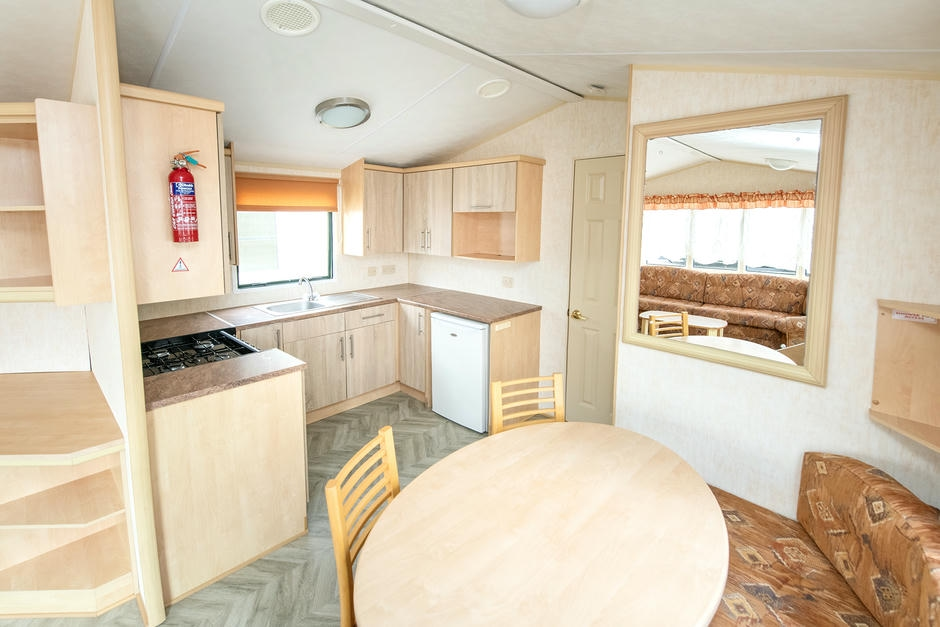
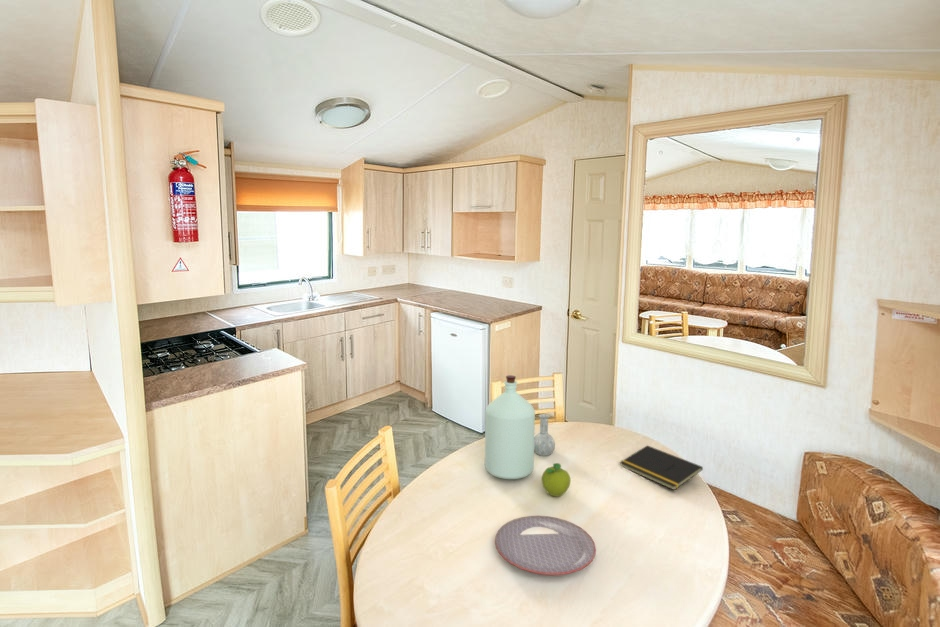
+ notepad (659, 466)
+ bottle (524, 418)
+ fruit (555, 480)
+ plate (544, 545)
